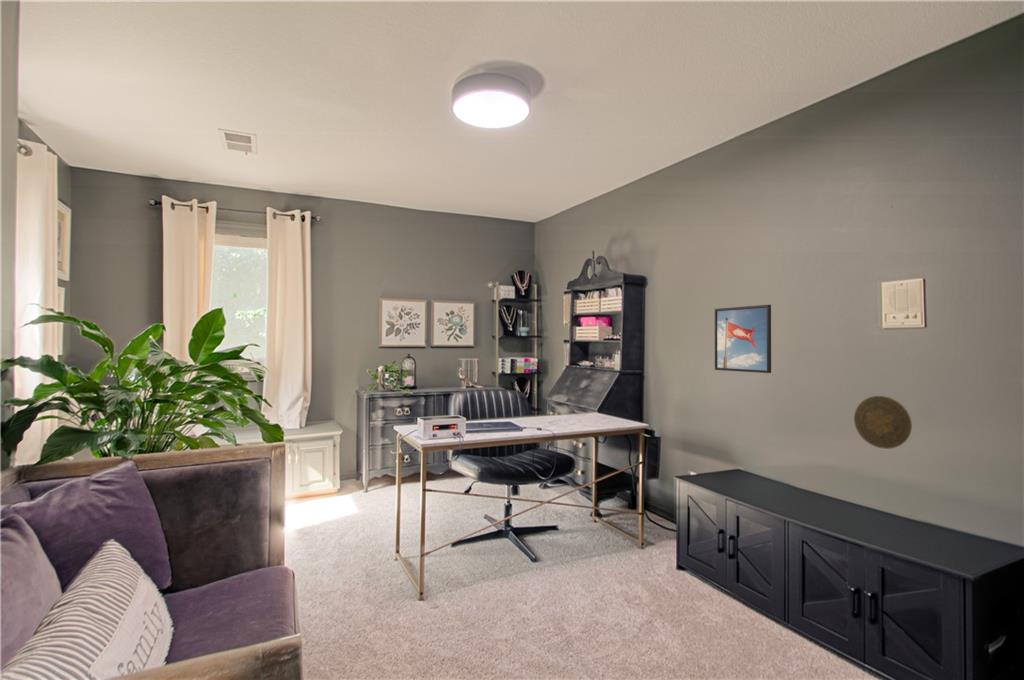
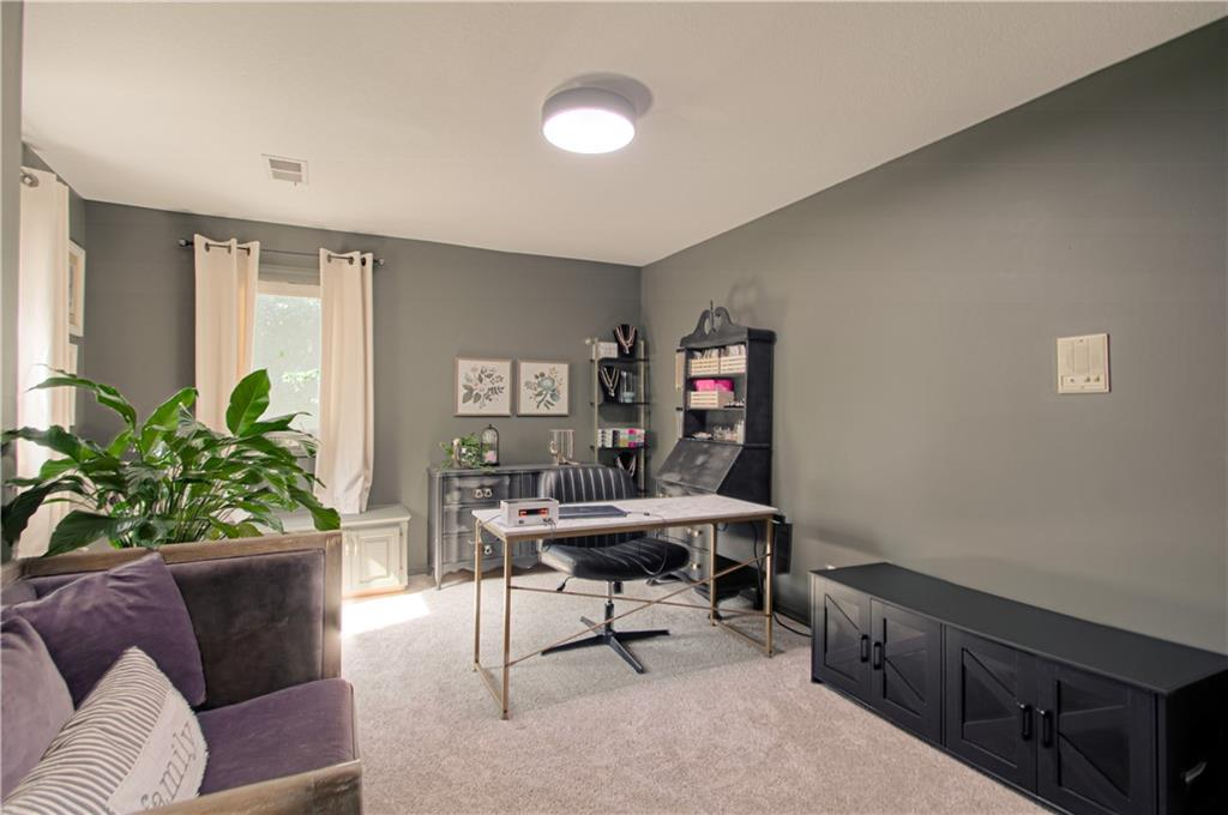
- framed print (741, 339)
- decorative plate (880, 422)
